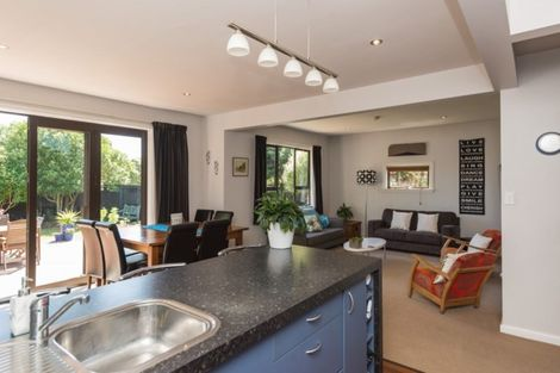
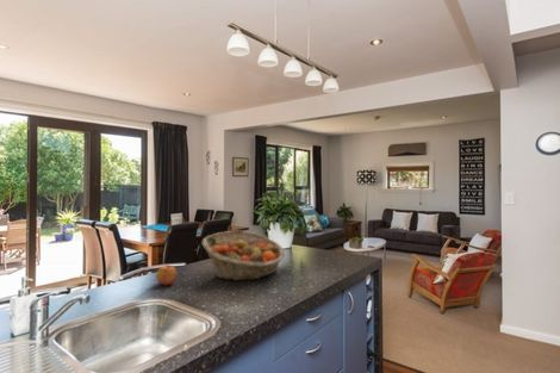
+ apple (166, 273)
+ fruit basket (244, 253)
